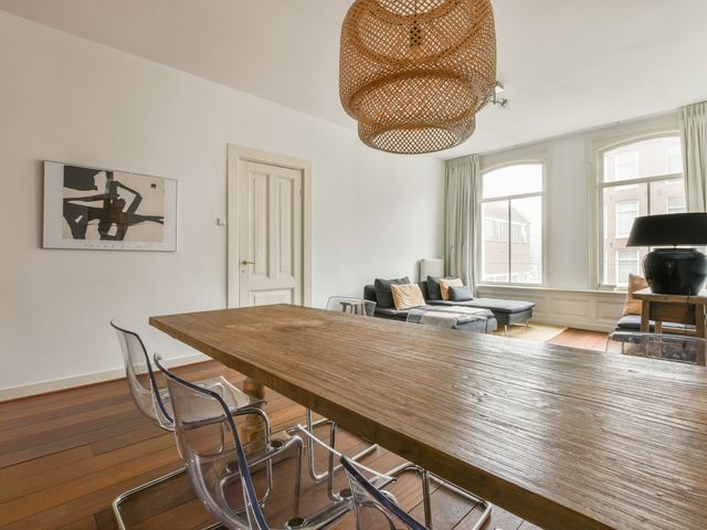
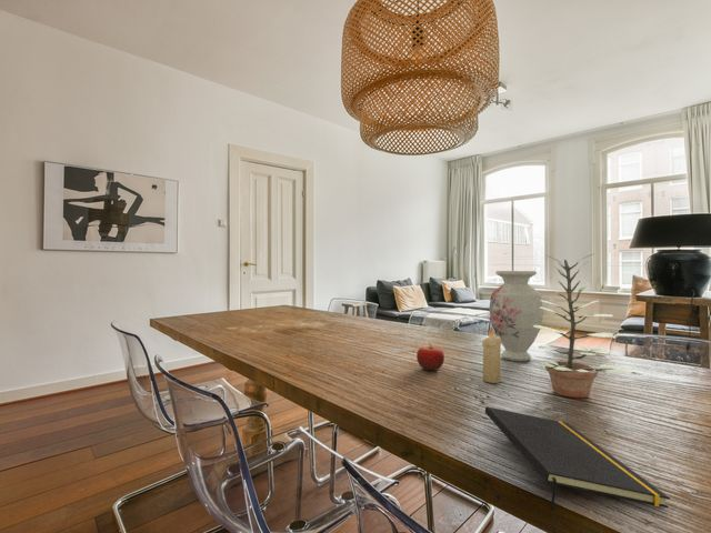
+ vase (515, 314)
+ candle (491, 353)
+ plant (578, 322)
+ fruit (430, 355)
+ notepad (559, 446)
